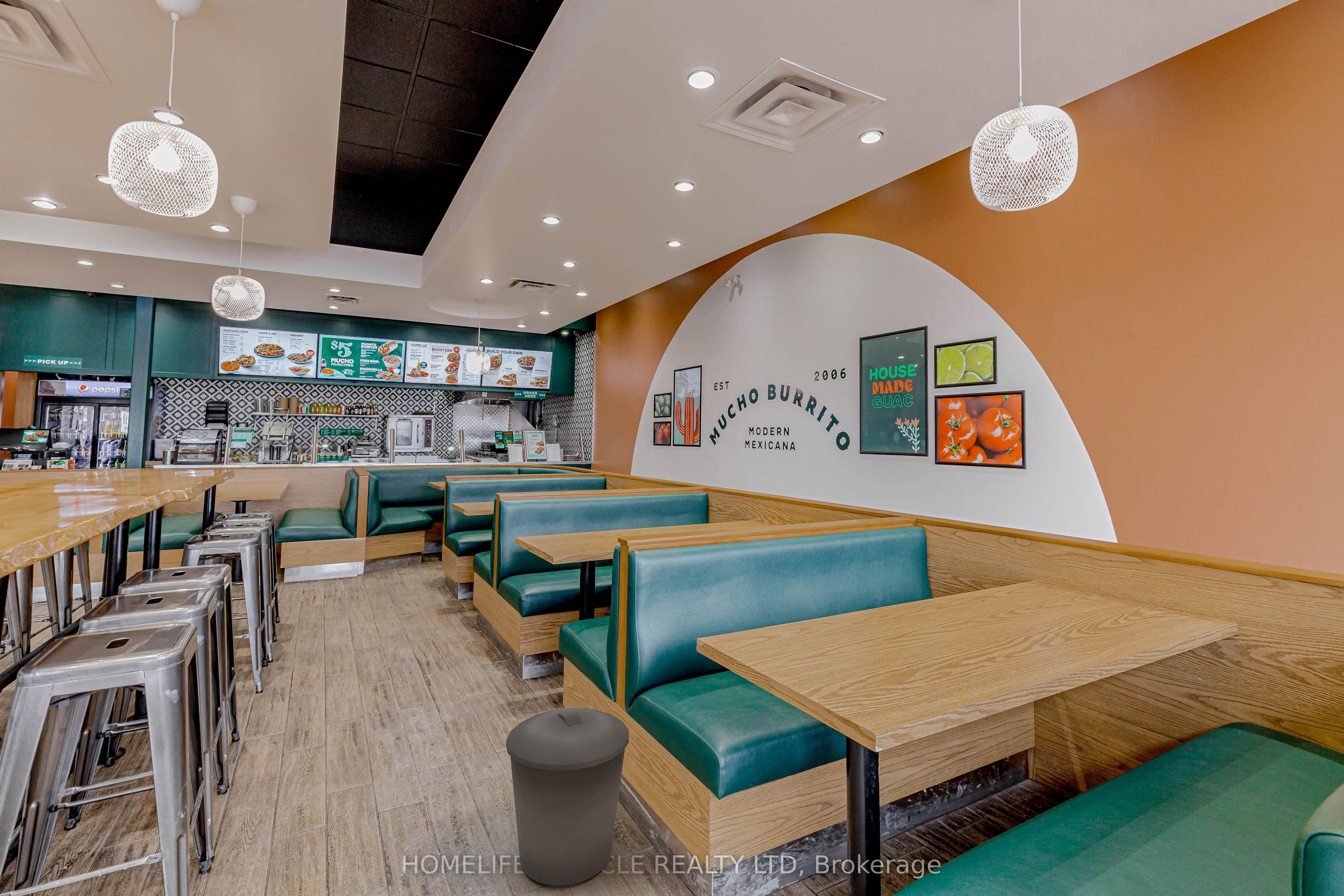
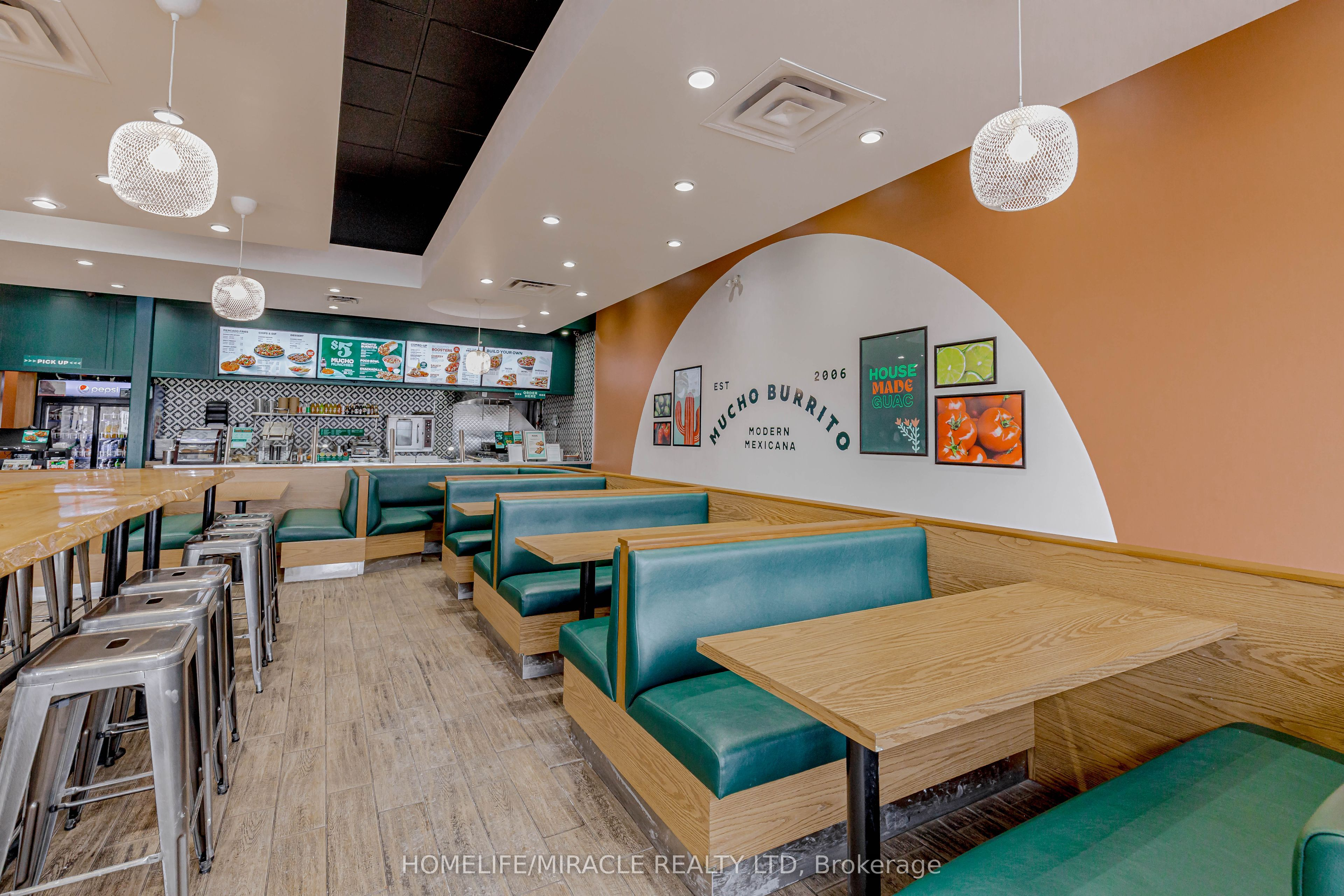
- trash can (568, 783)
